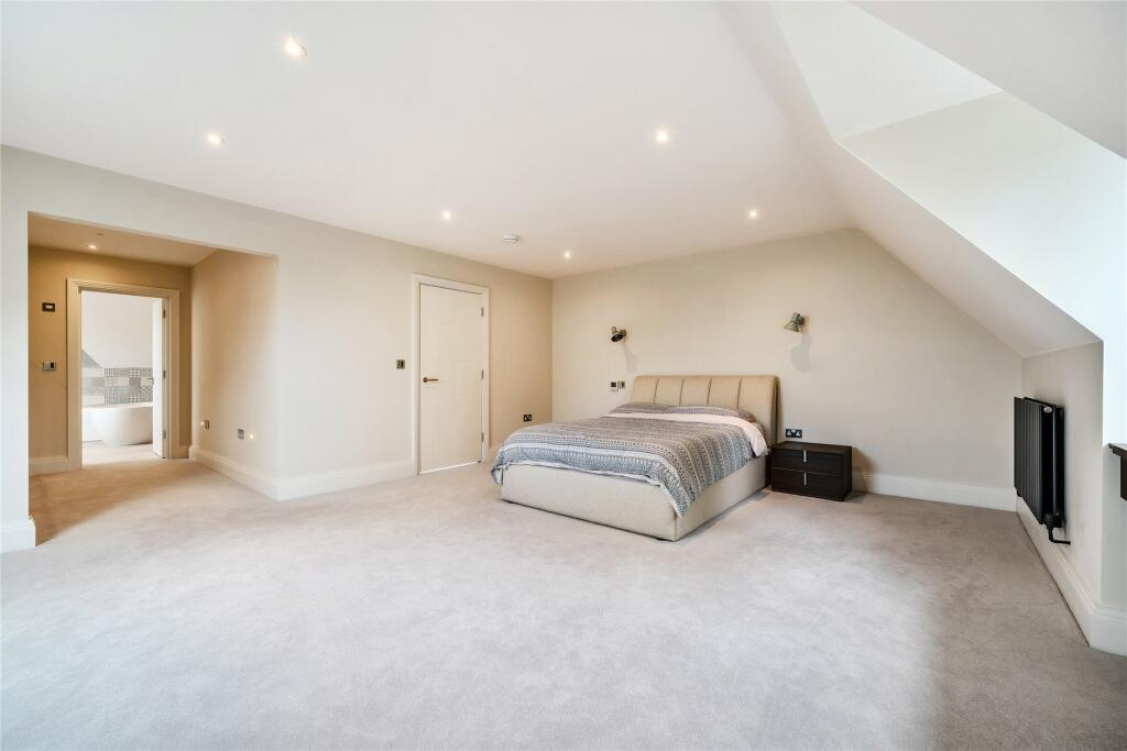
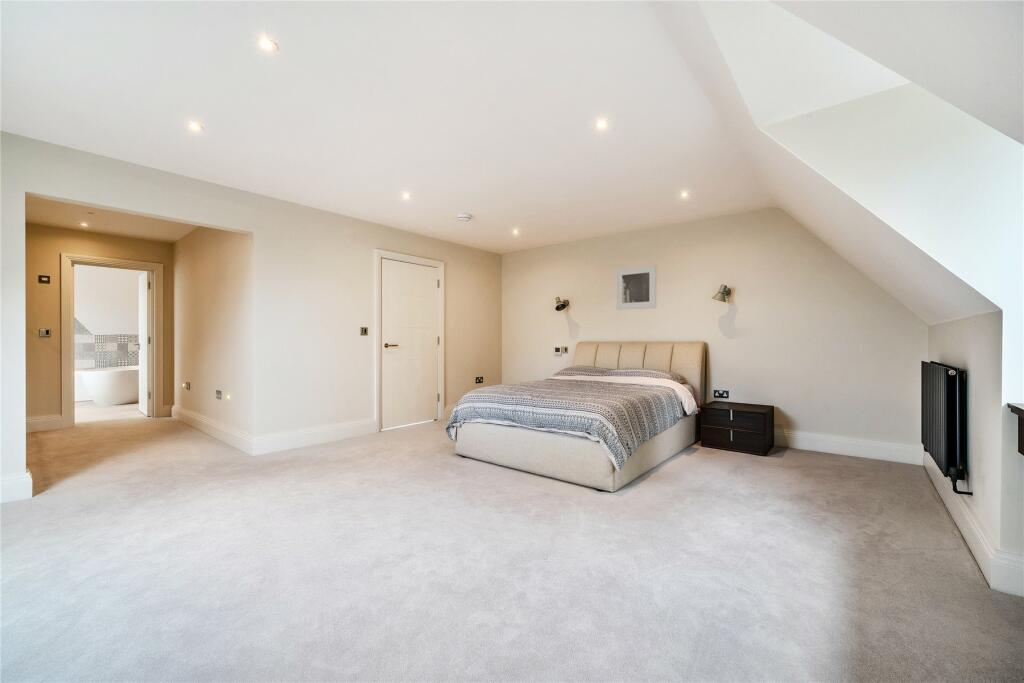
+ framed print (635, 288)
